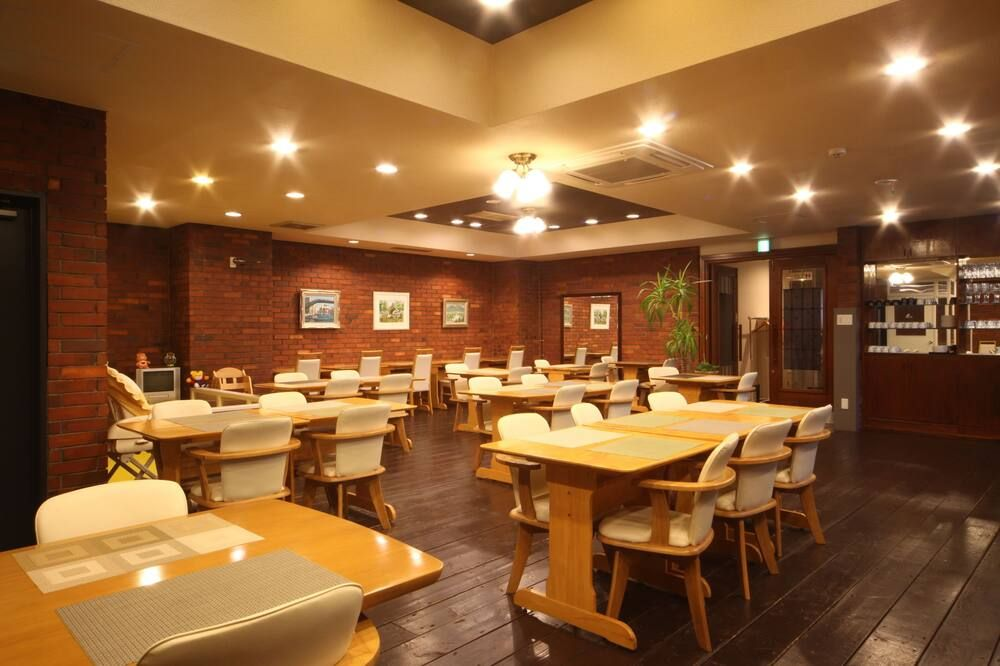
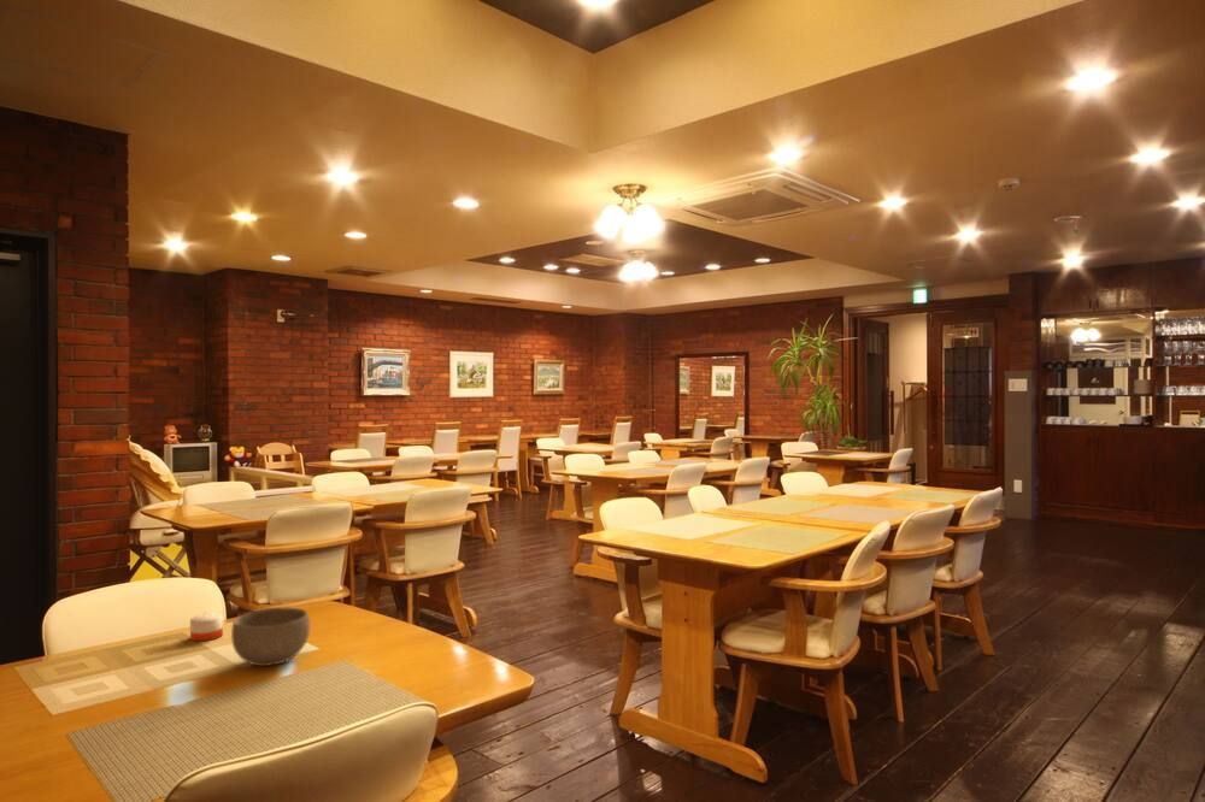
+ candle (206, 617)
+ bowl (271, 638)
